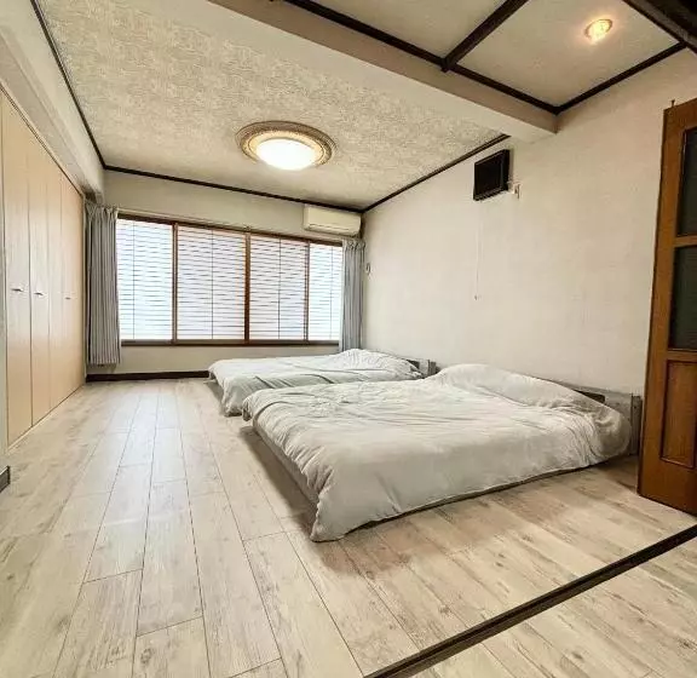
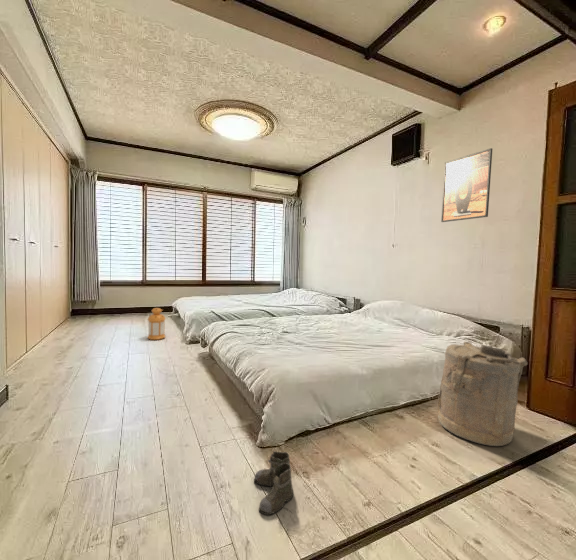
+ lantern (156, 323)
+ boots (274, 475)
+ laundry hamper (474, 387)
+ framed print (465, 187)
